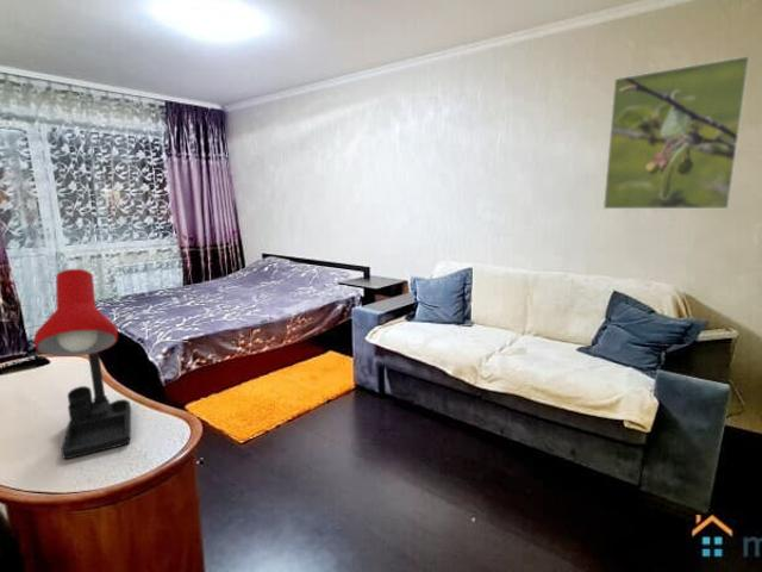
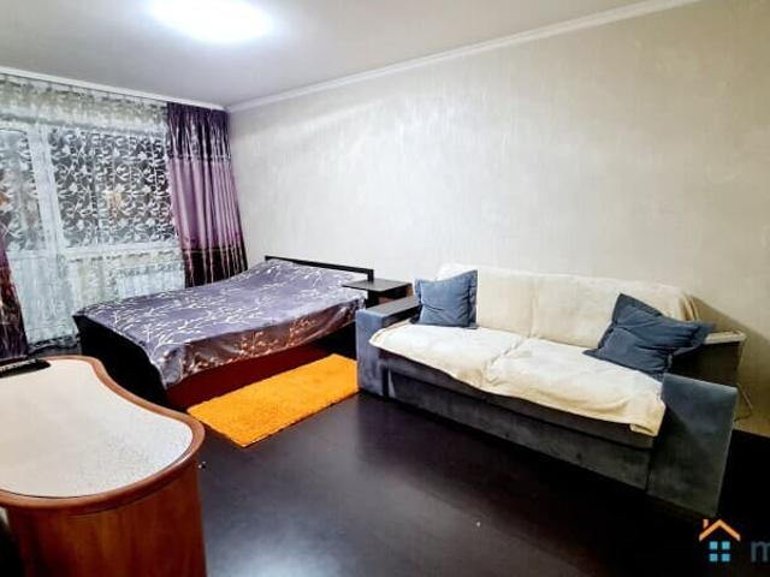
- desk lamp (87, 354)
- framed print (668, 141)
